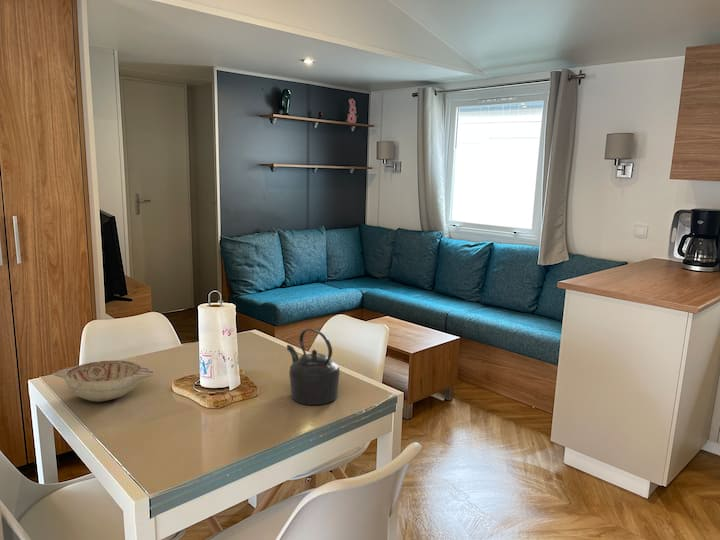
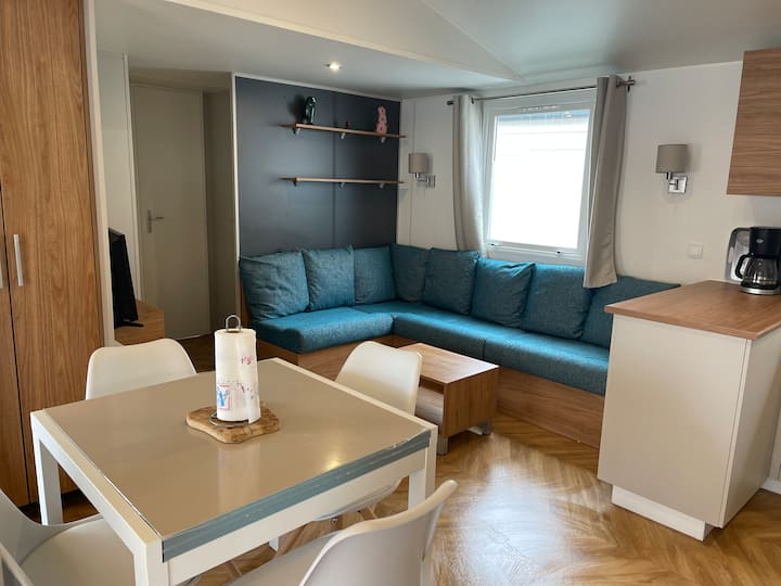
- decorative bowl (105, 382)
- kettle (307, 359)
